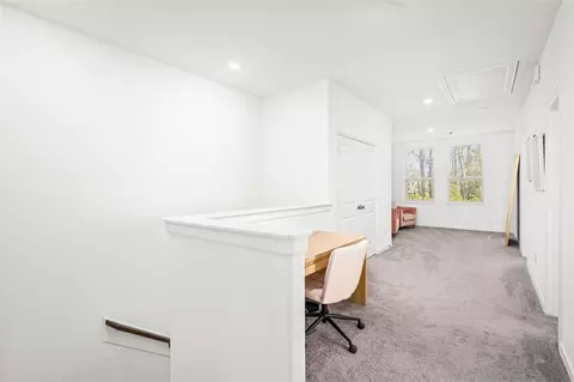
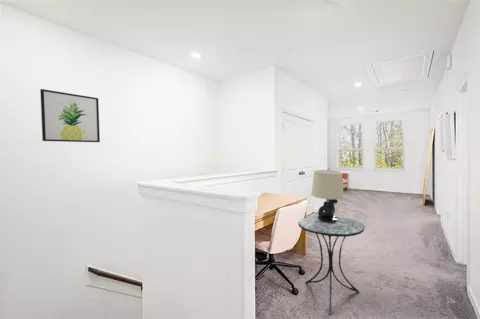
+ table lamp (326, 195)
+ side table (330, 258)
+ wall art (72, 118)
